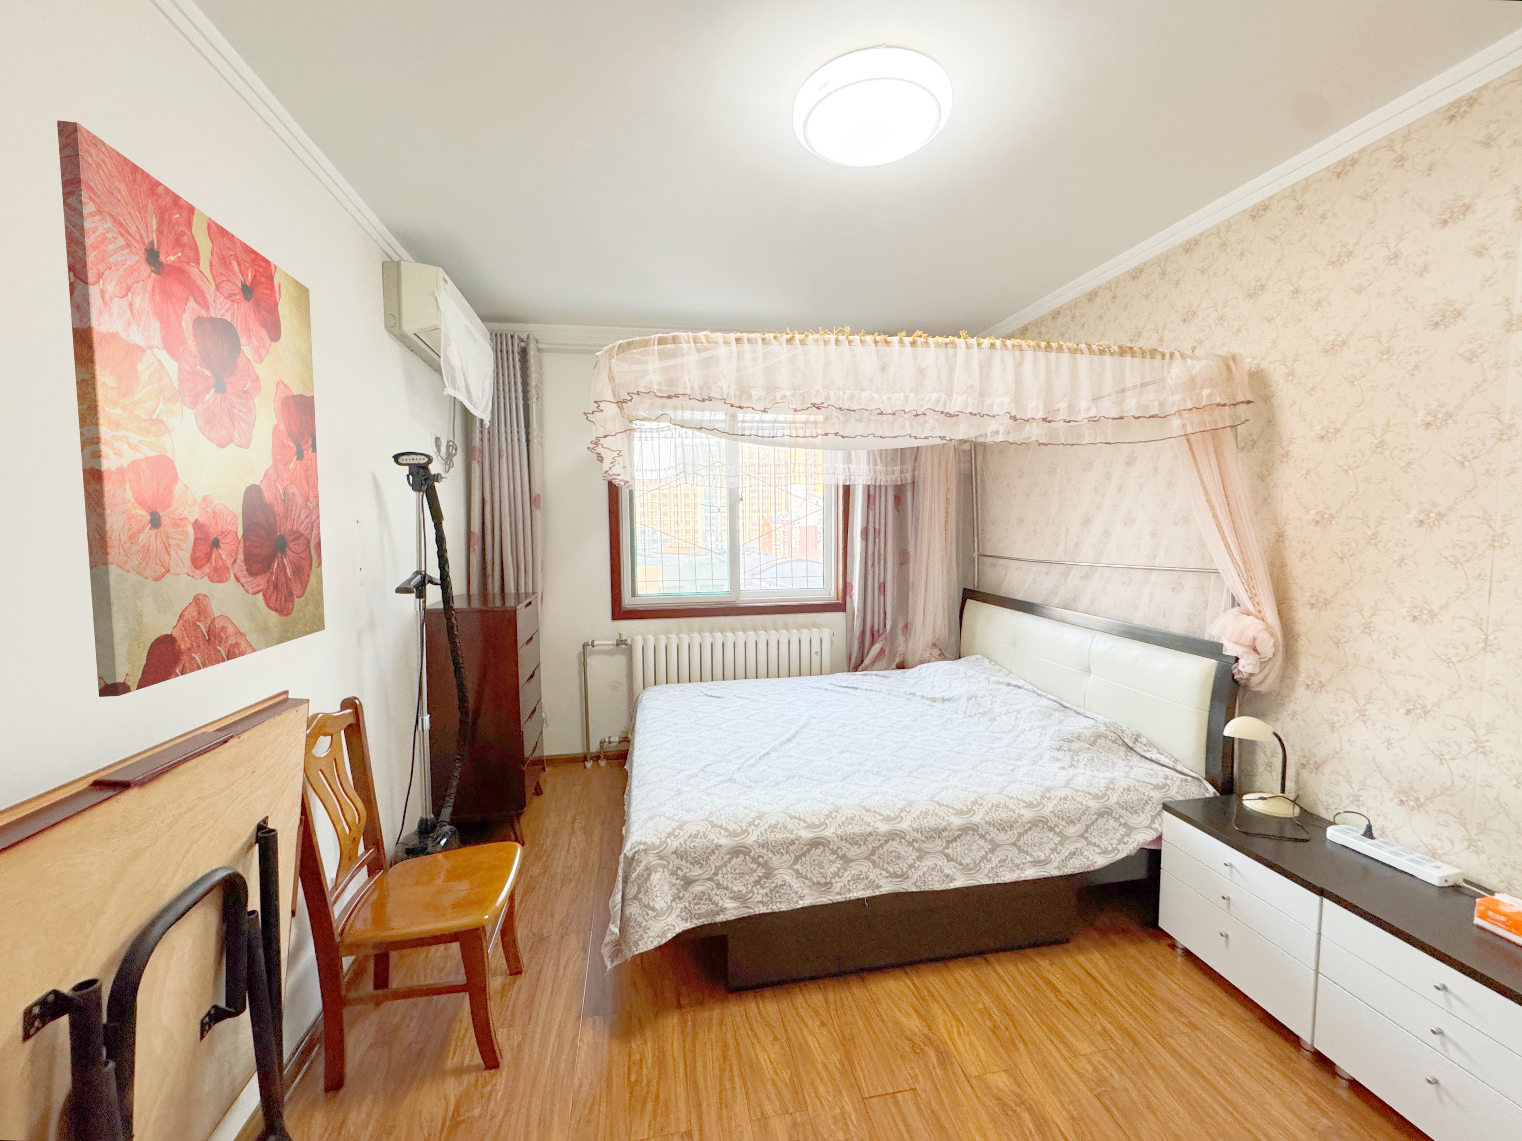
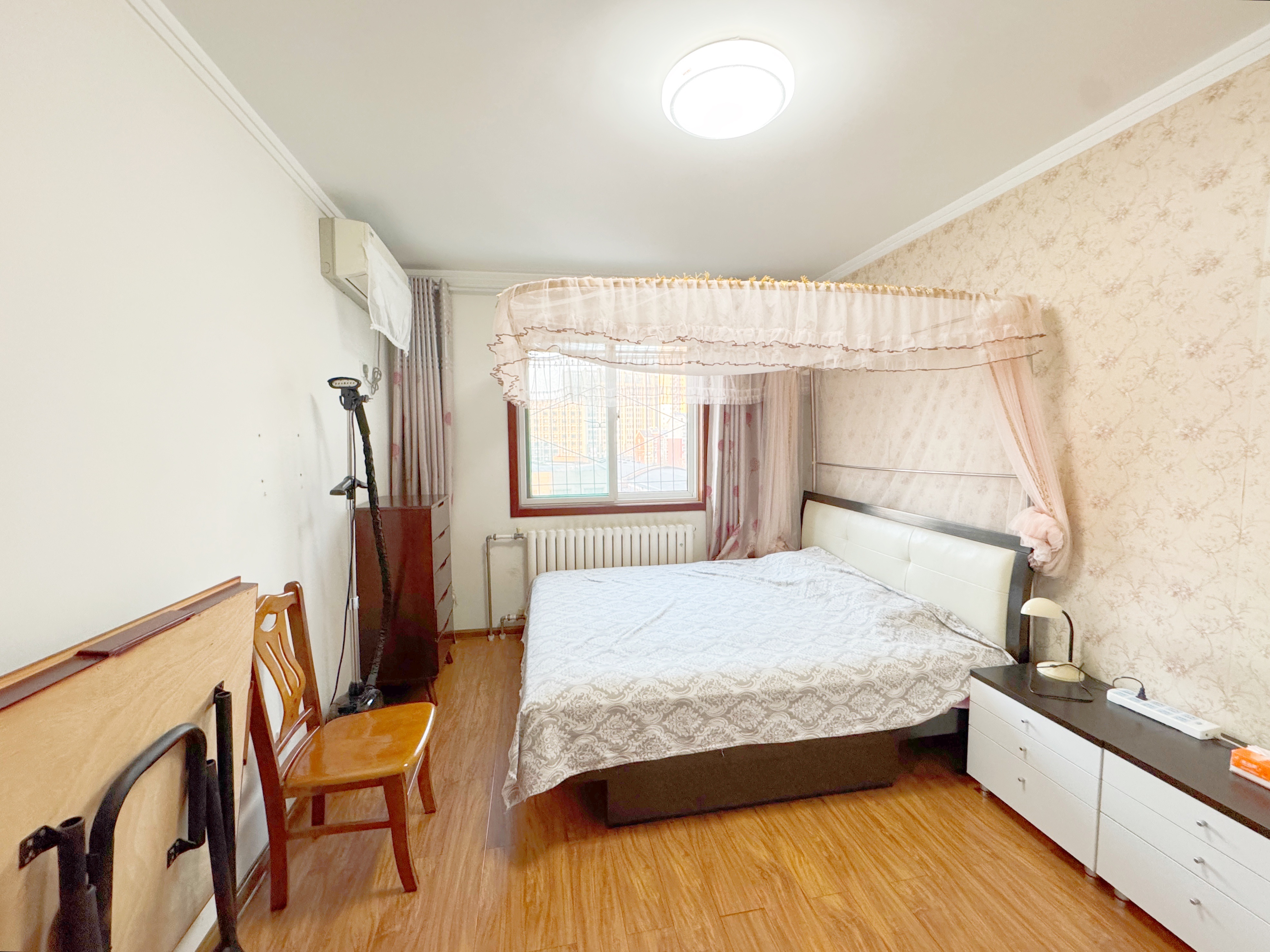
- wall art (229, 446)
